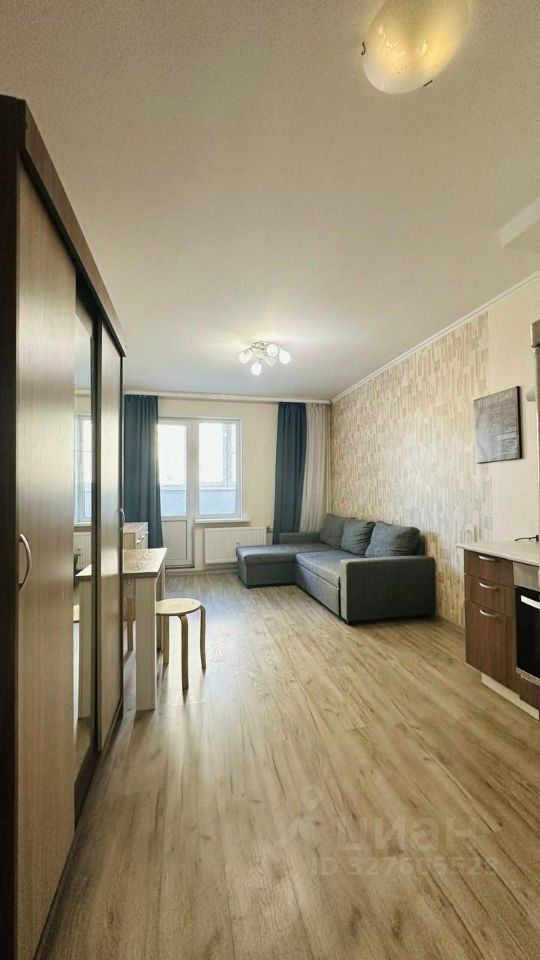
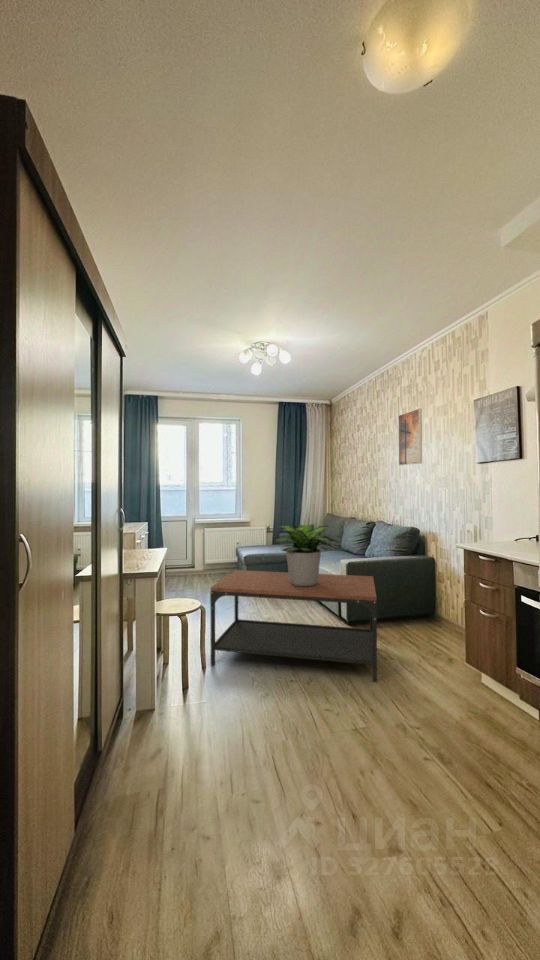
+ coffee table (294, 623)
+ potted plant (307, 554)
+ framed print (409, 438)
